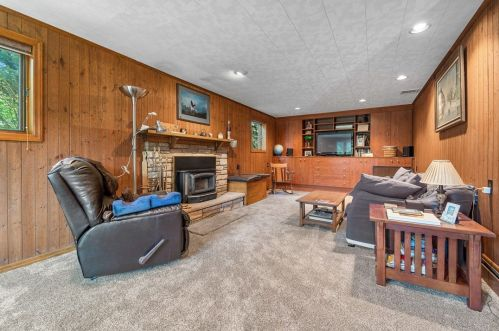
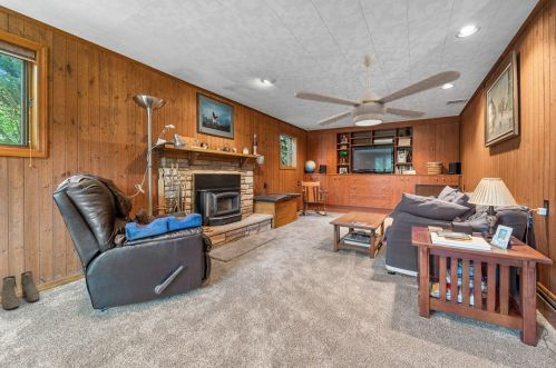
+ boots (21, 287)
+ ceiling fan (368, 90)
